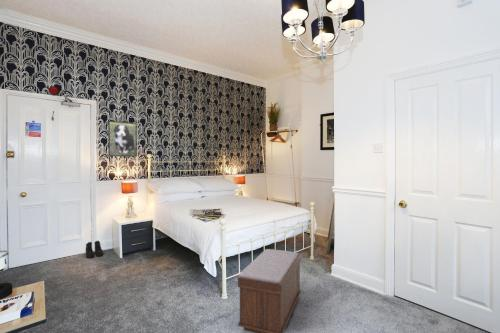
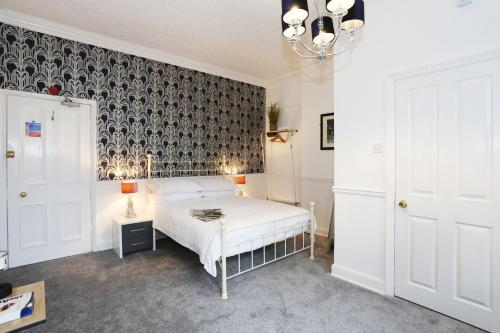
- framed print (122, 139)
- bench (272, 286)
- boots (95, 248)
